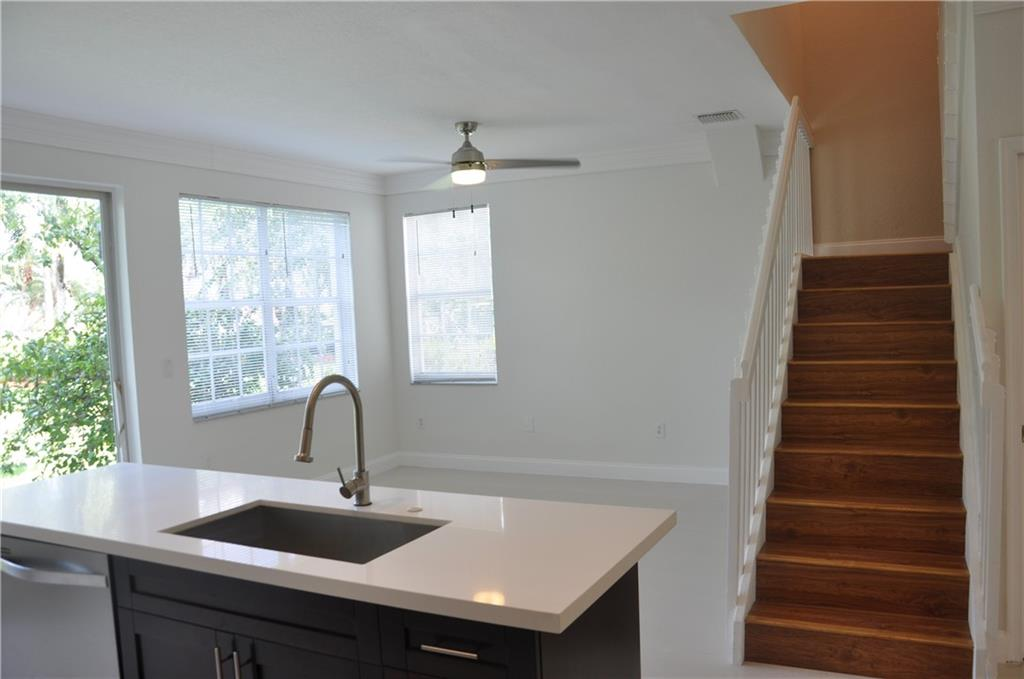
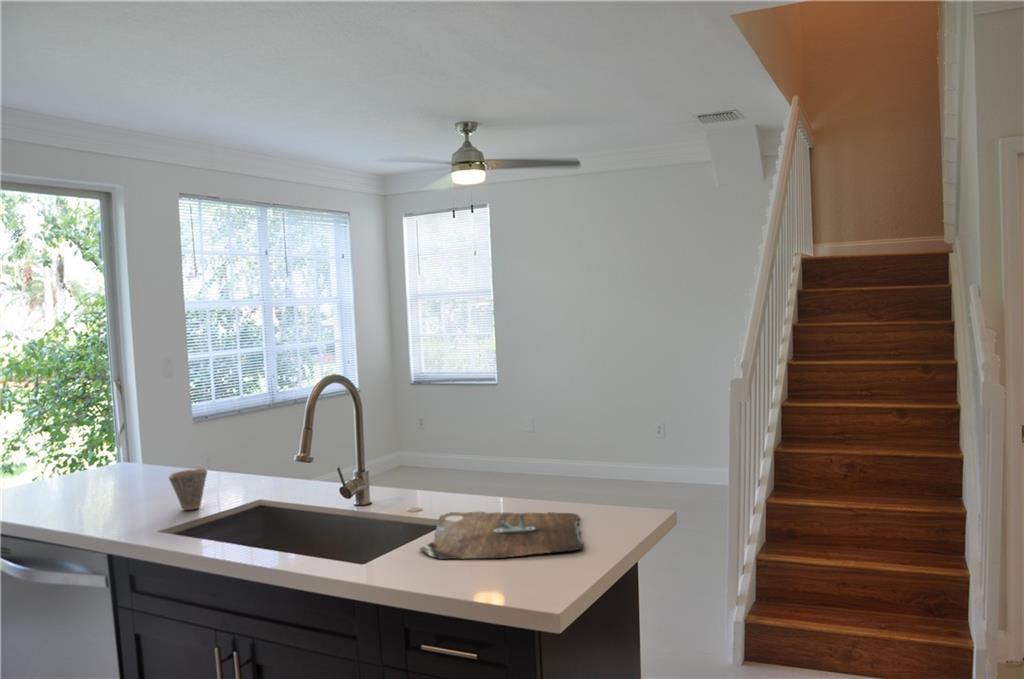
+ cutting board (503, 524)
+ cup (189, 489)
